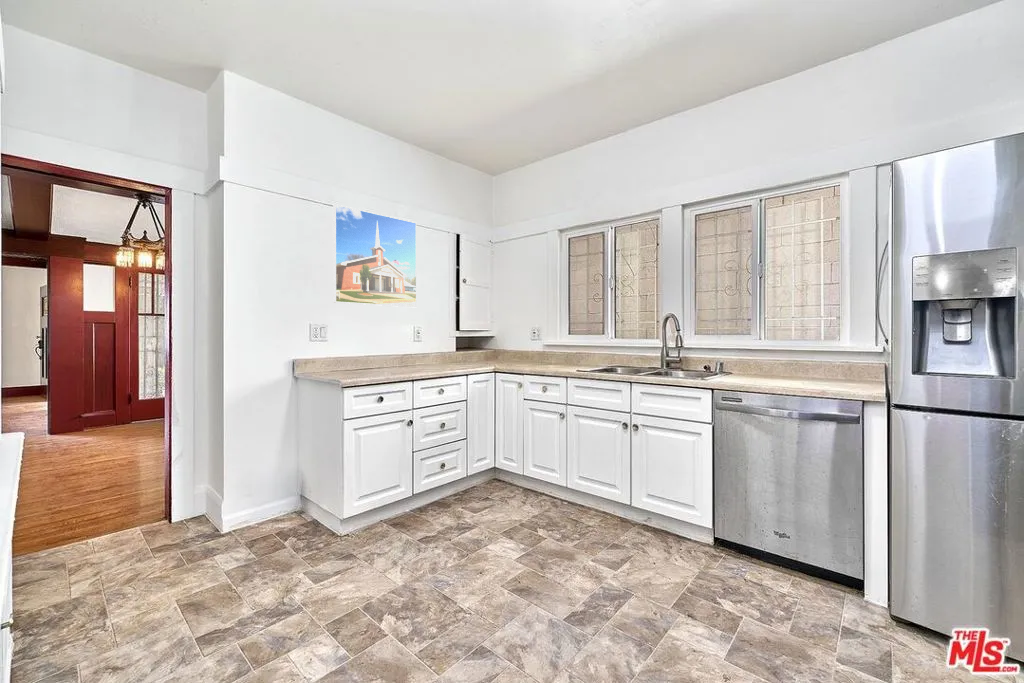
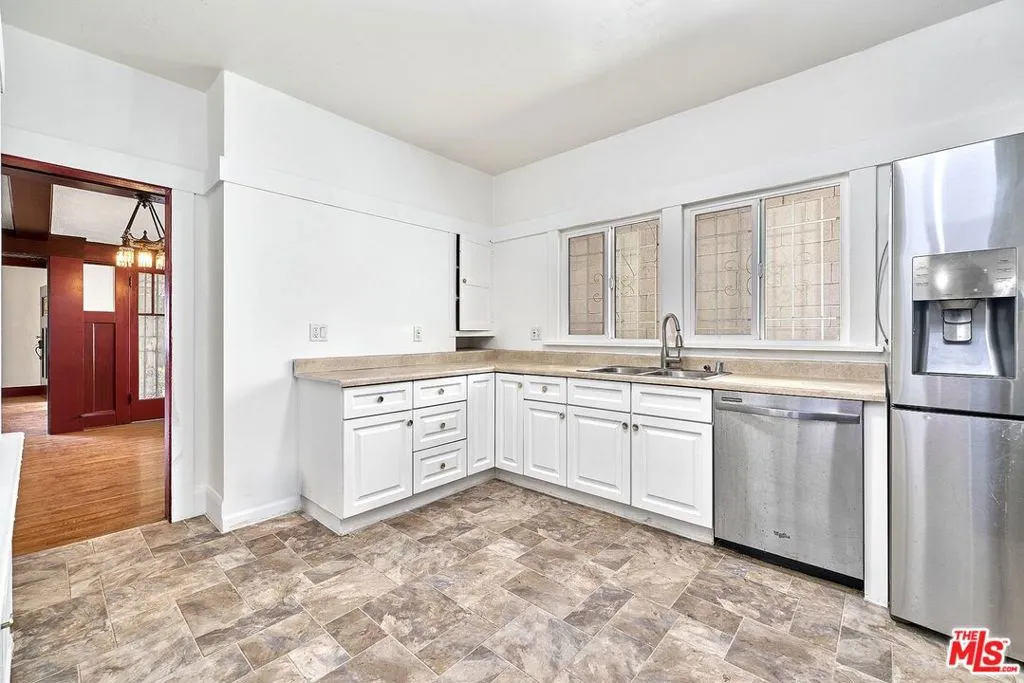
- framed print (377, 259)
